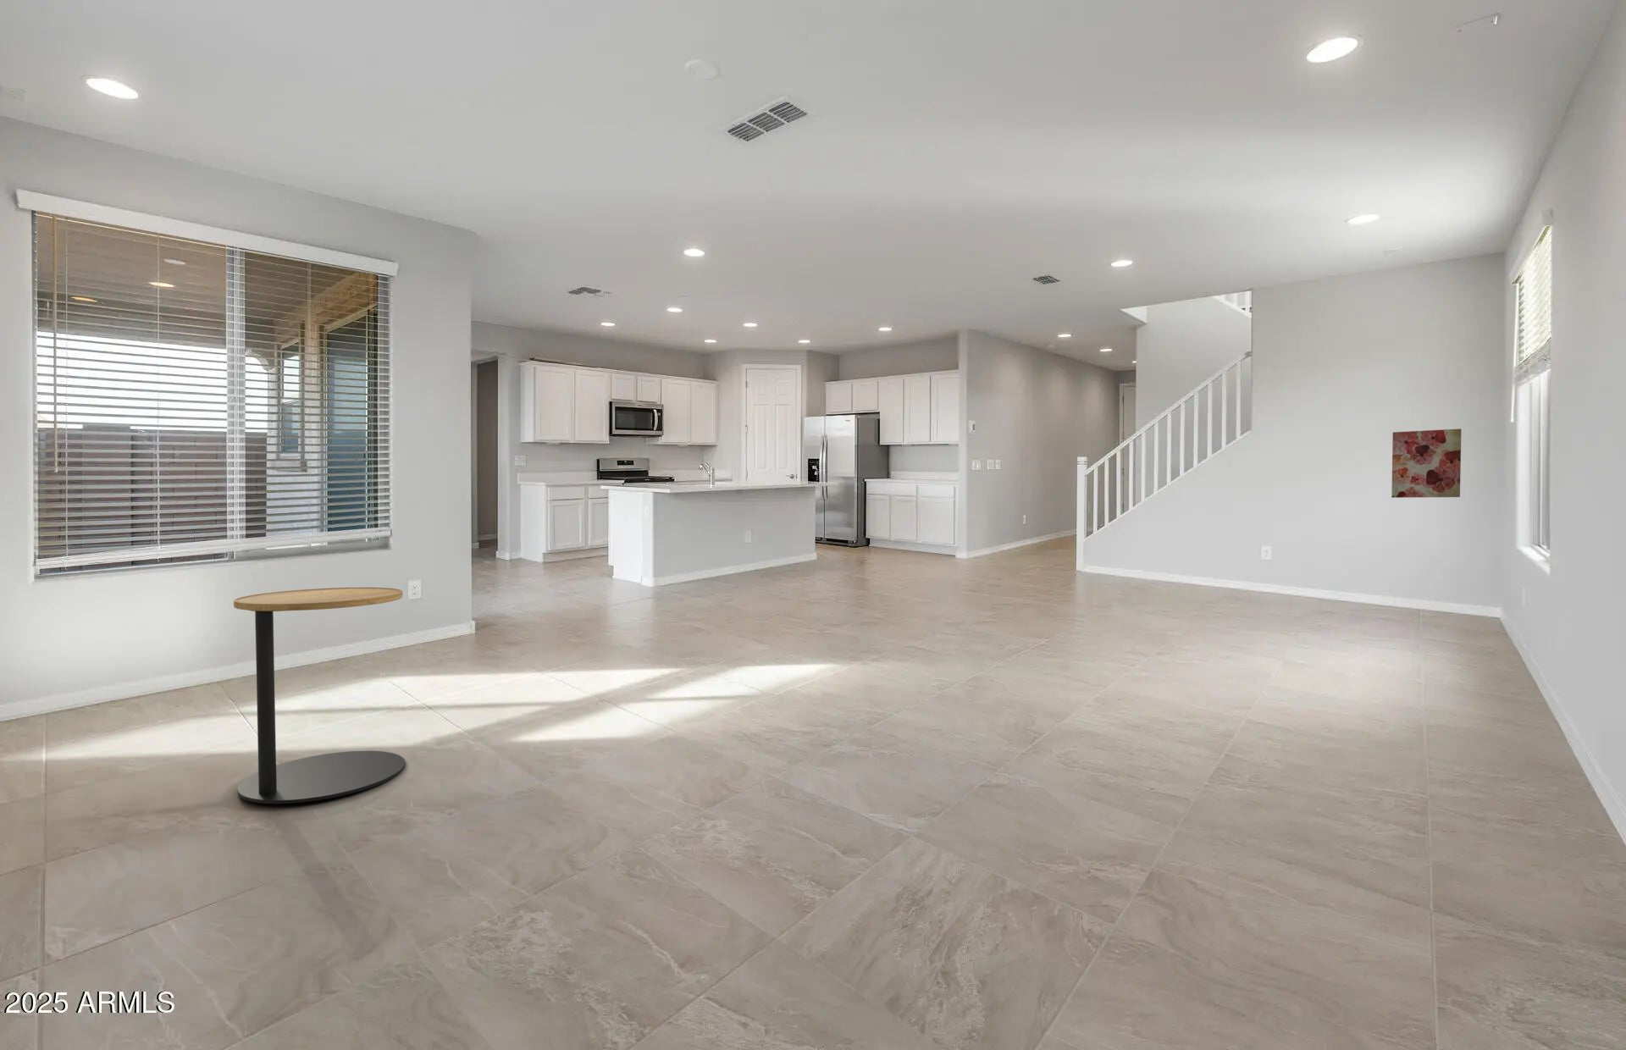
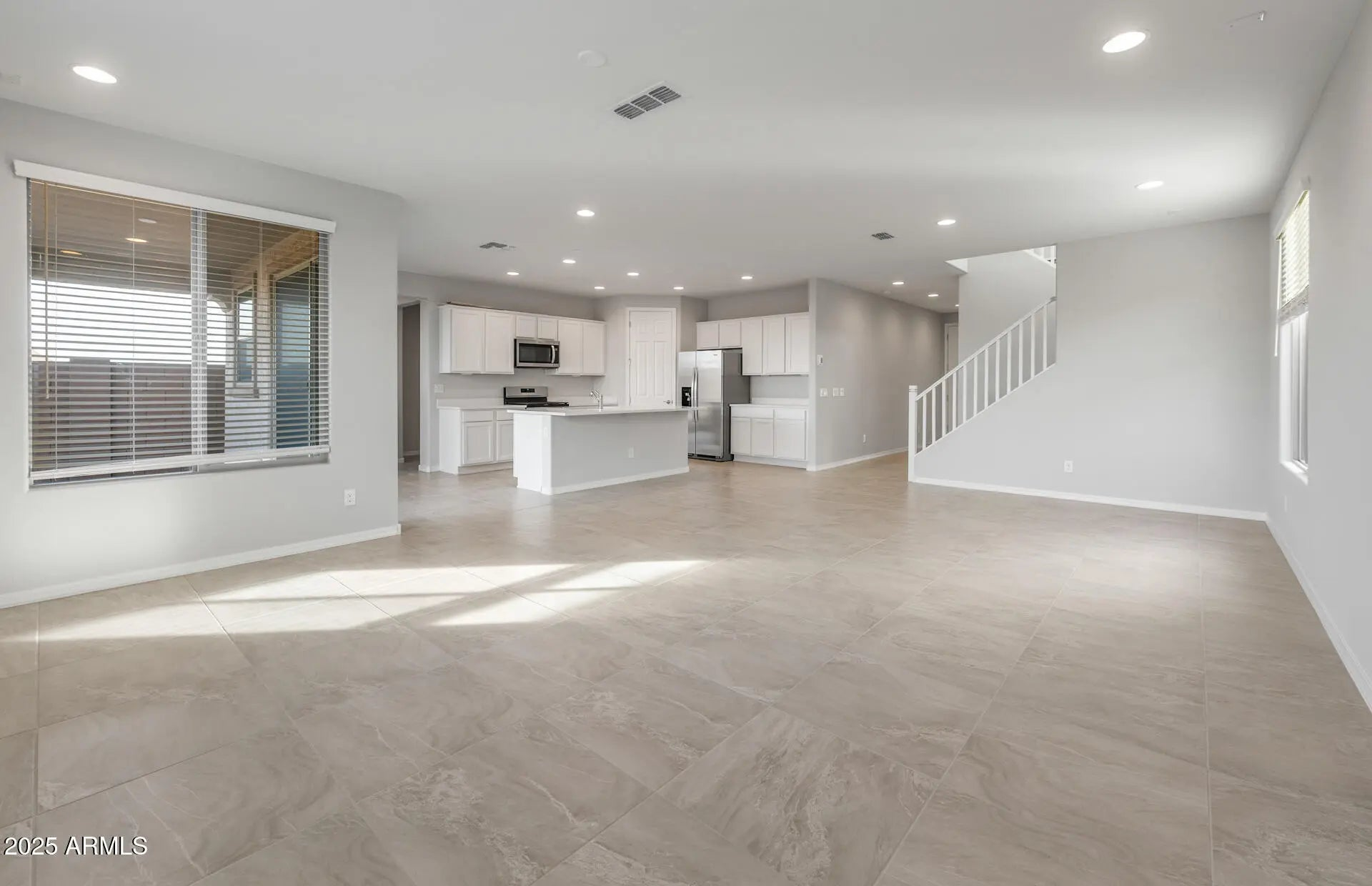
- side table (274, 686)
- wall art (1426, 465)
